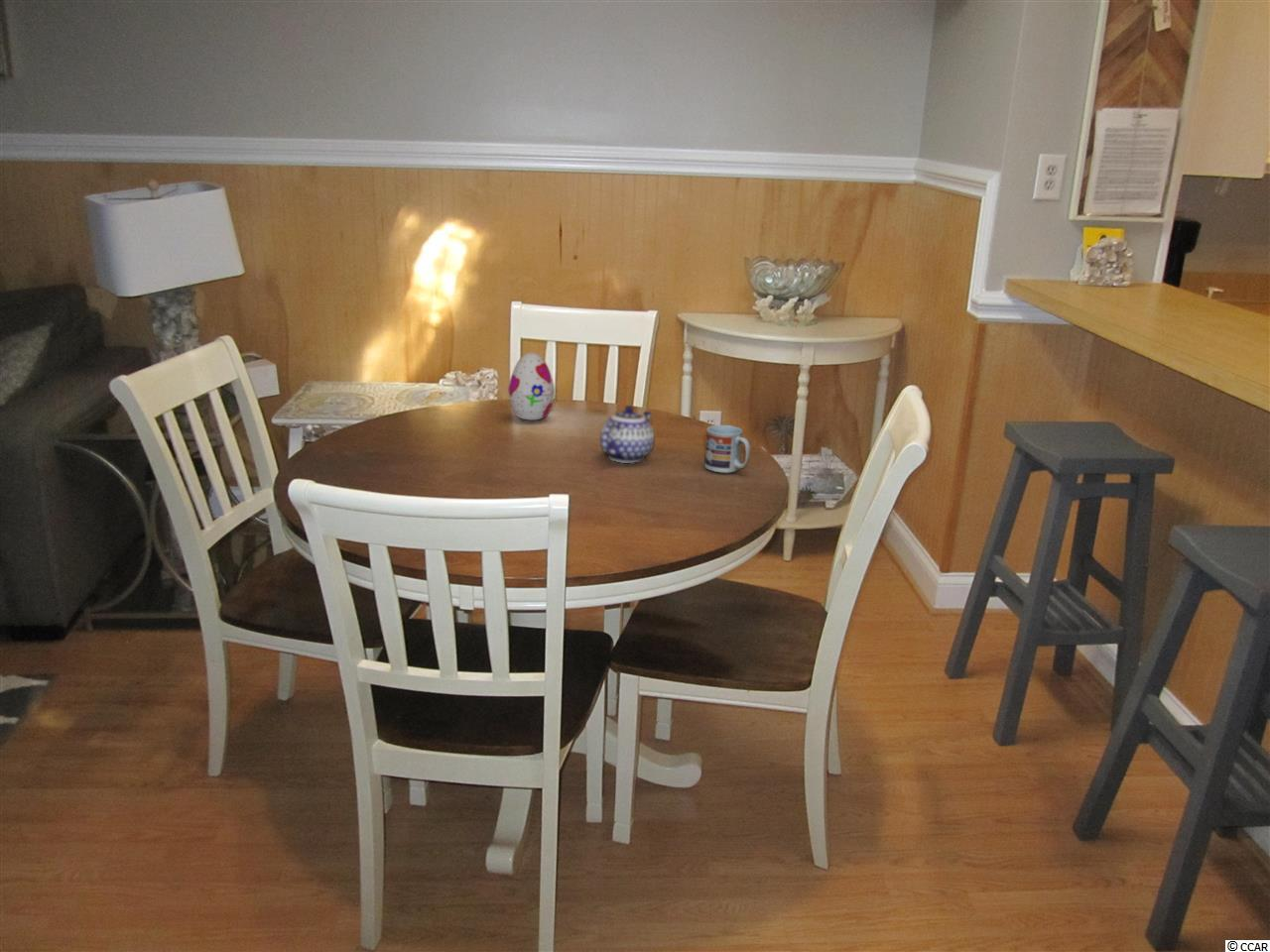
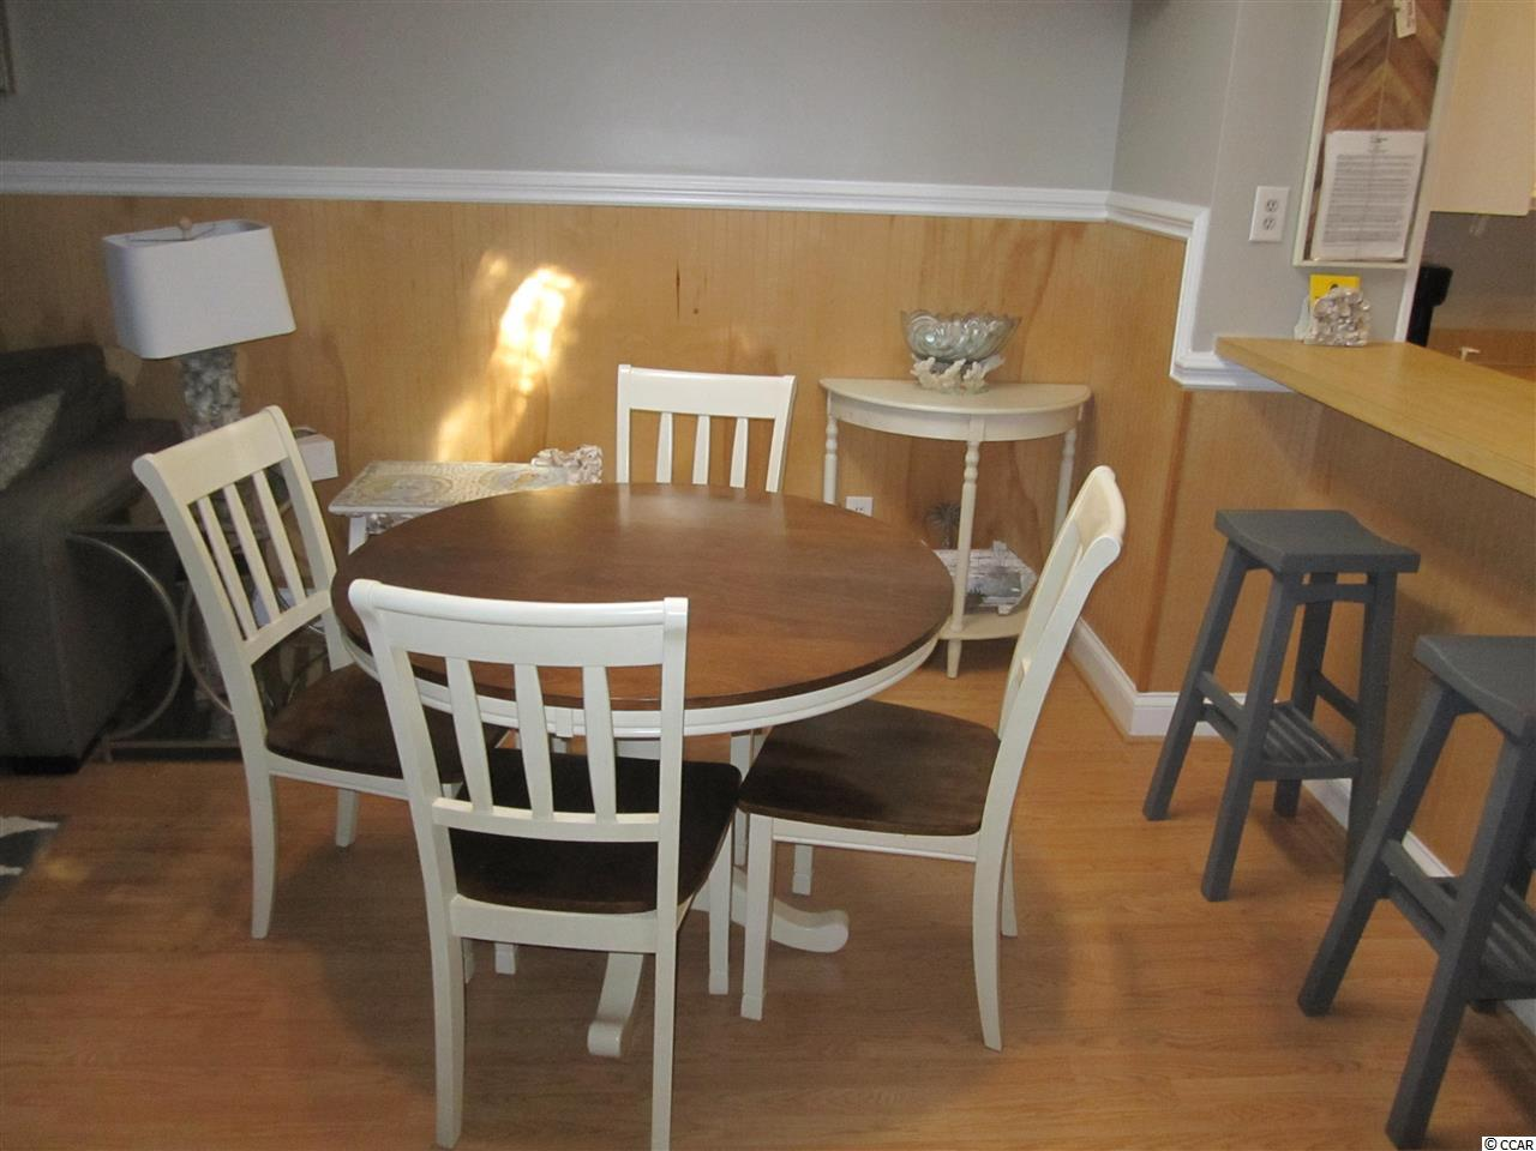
- teapot (627, 431)
- decorative egg (531, 386)
- cup (728, 449)
